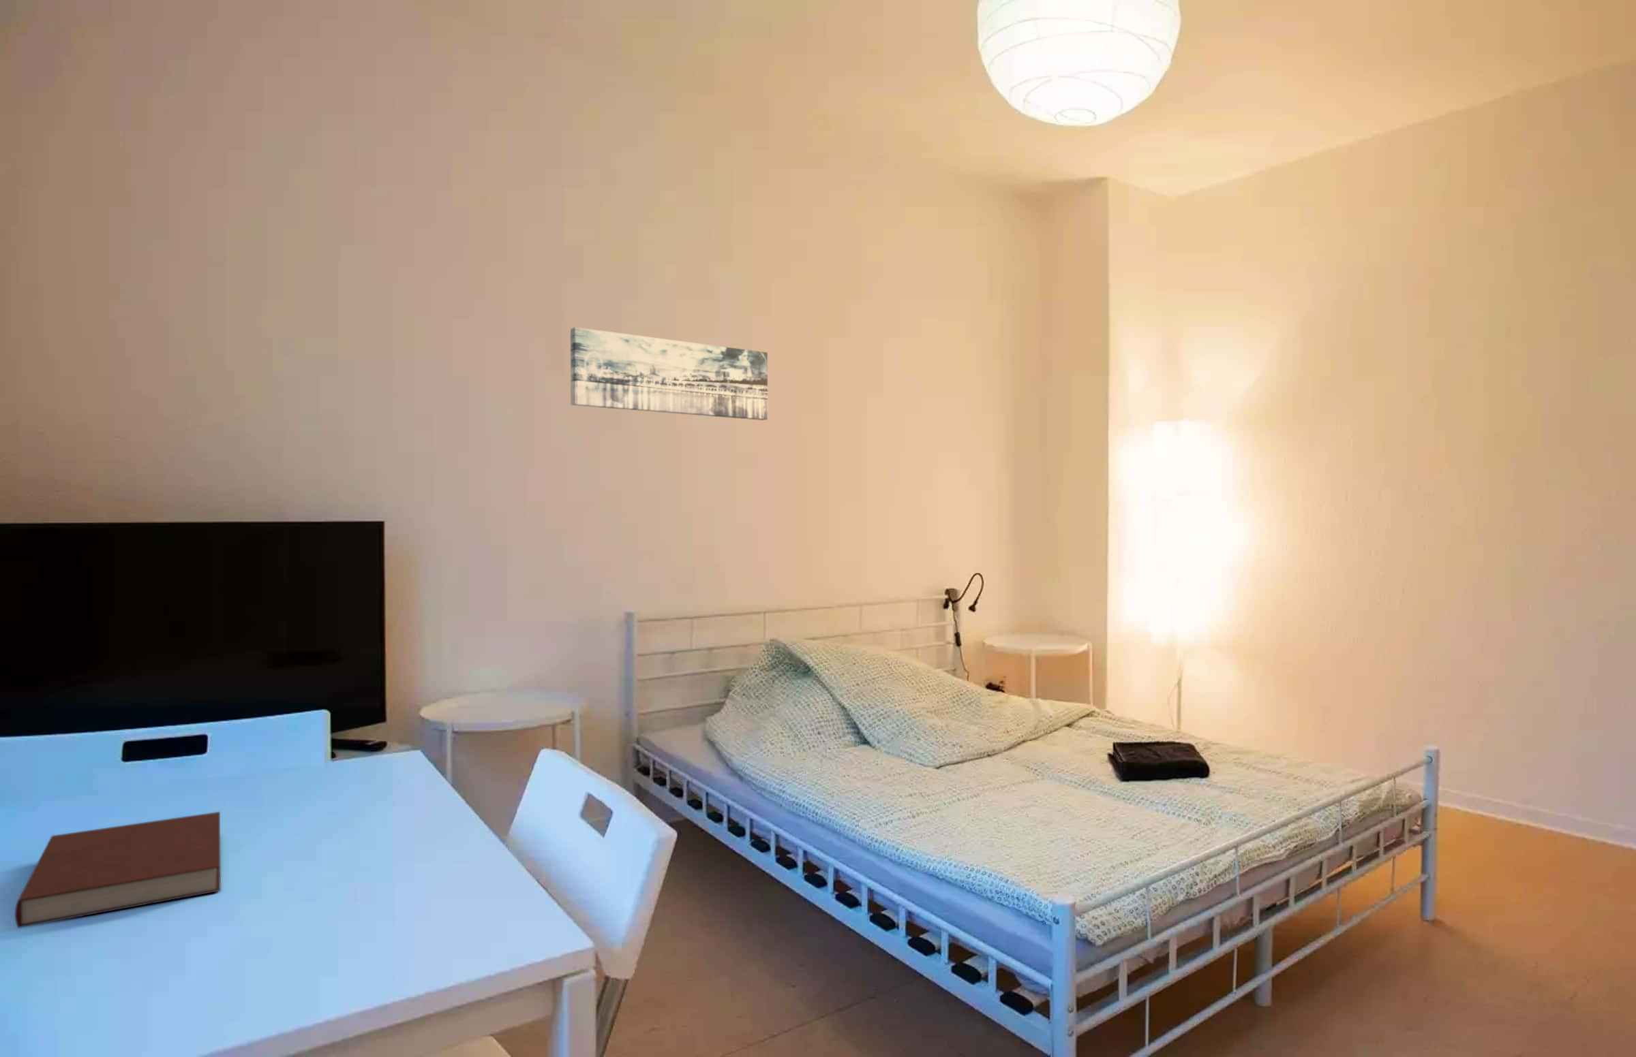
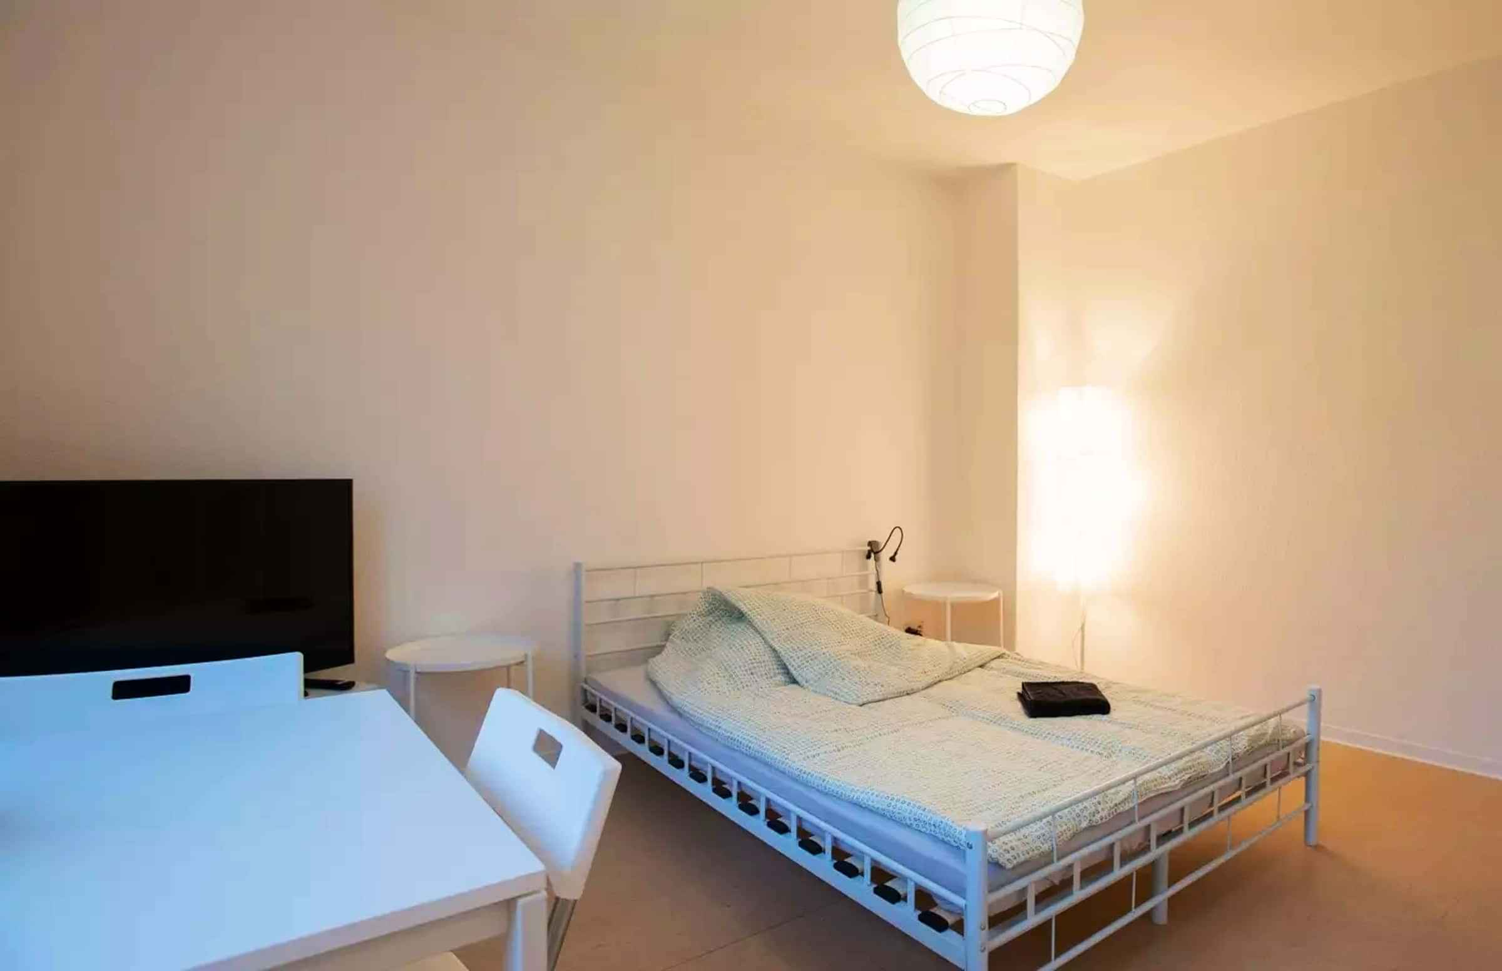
- notebook (131, 863)
- wall art (676, 377)
